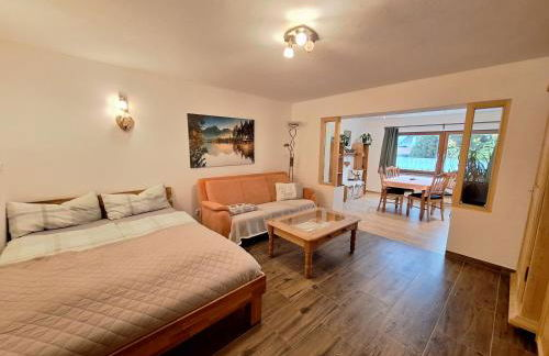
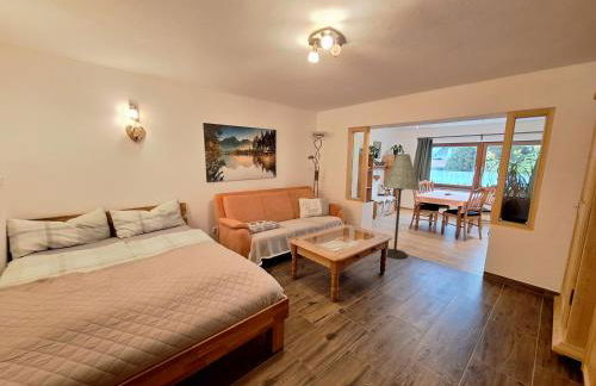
+ floor lamp (398, 205)
